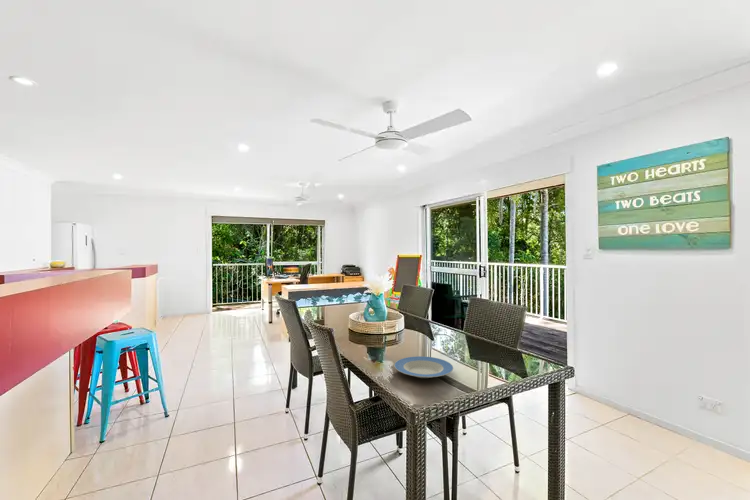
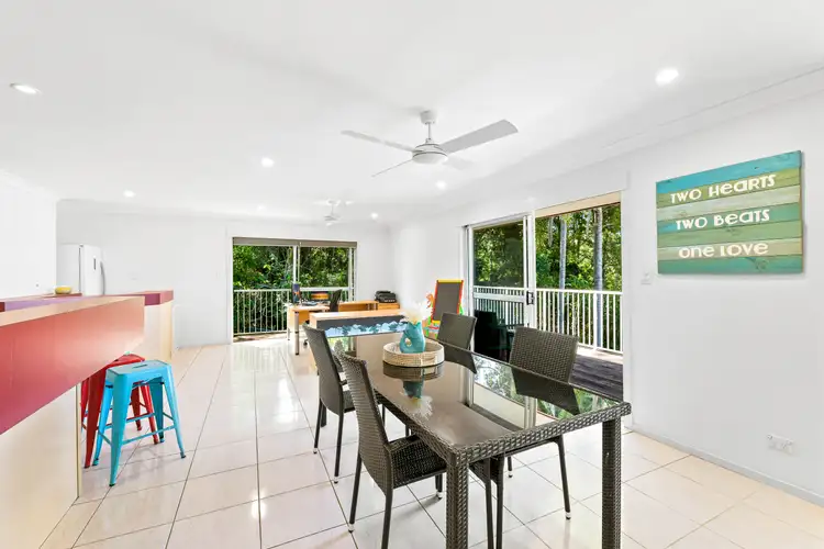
- plate (423, 369)
